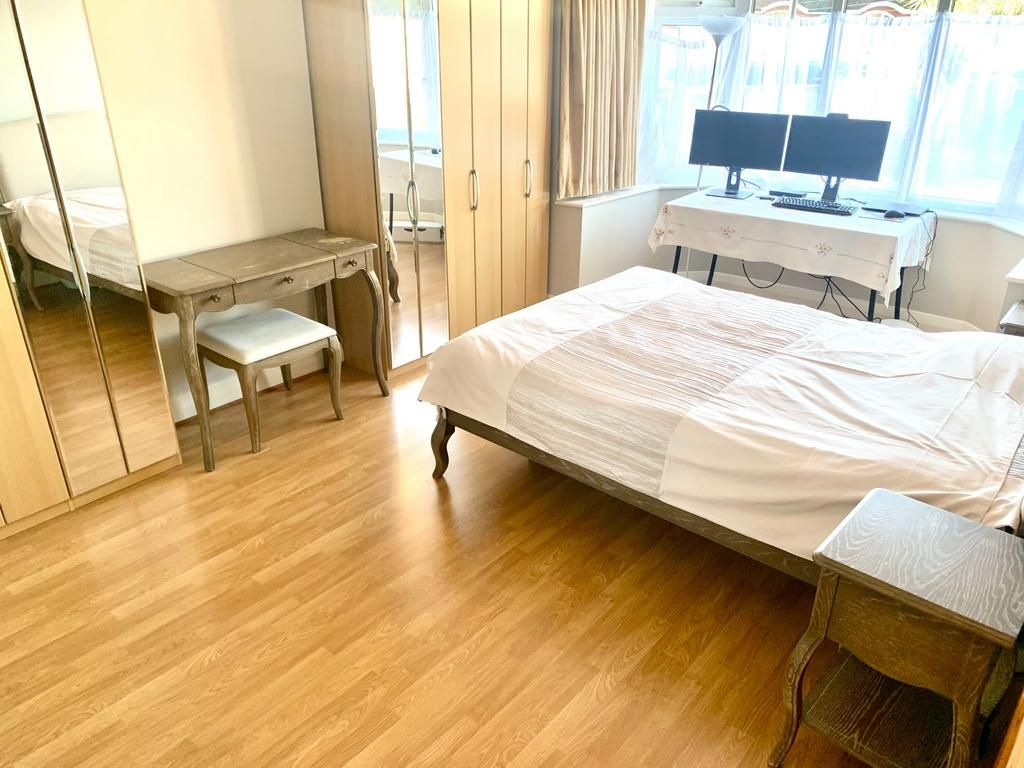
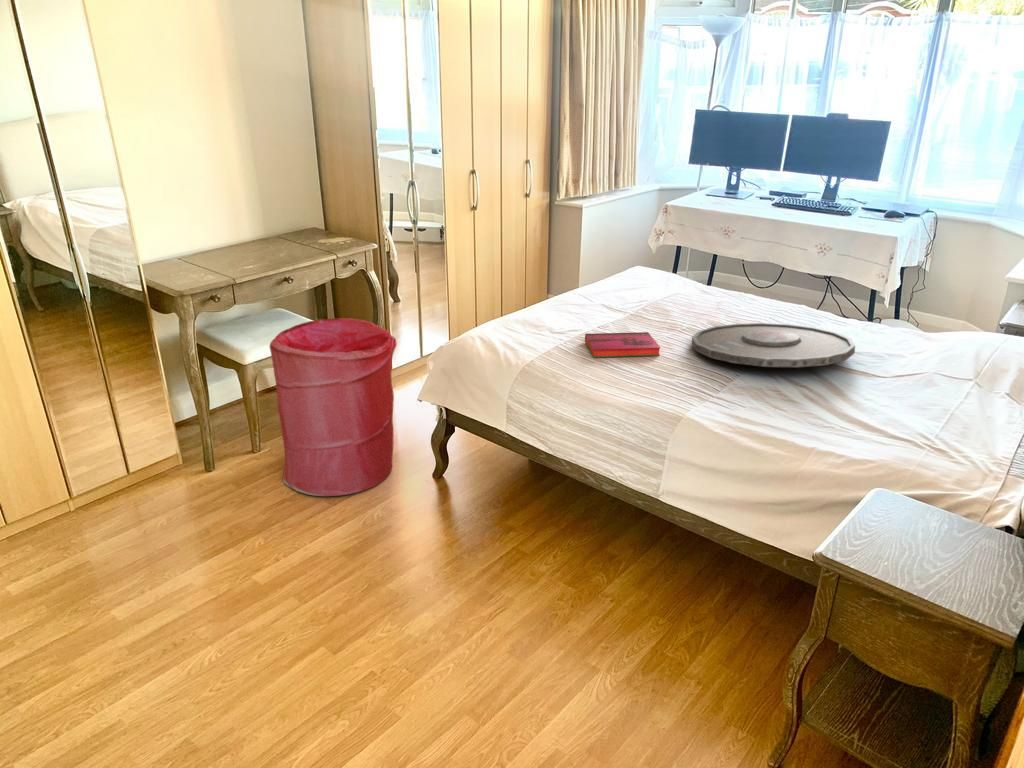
+ laundry hamper (337, 403)
+ hardback book (621, 344)
+ serving tray (771, 343)
